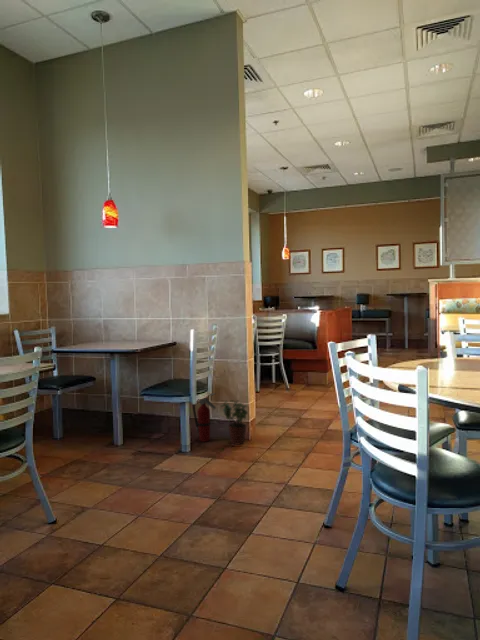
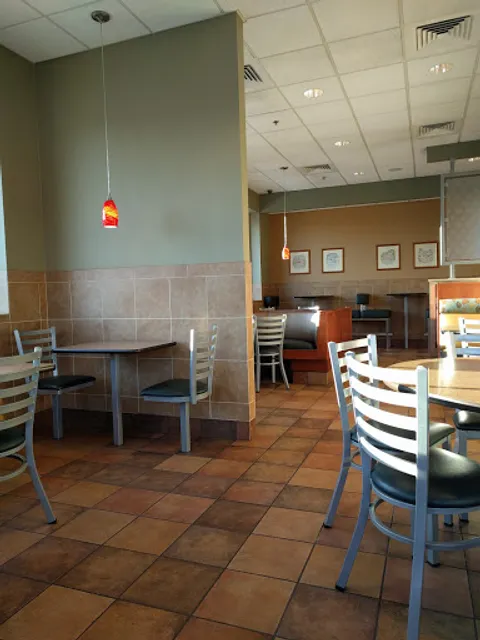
- fire extinguisher (204, 416)
- potted plant (237, 420)
